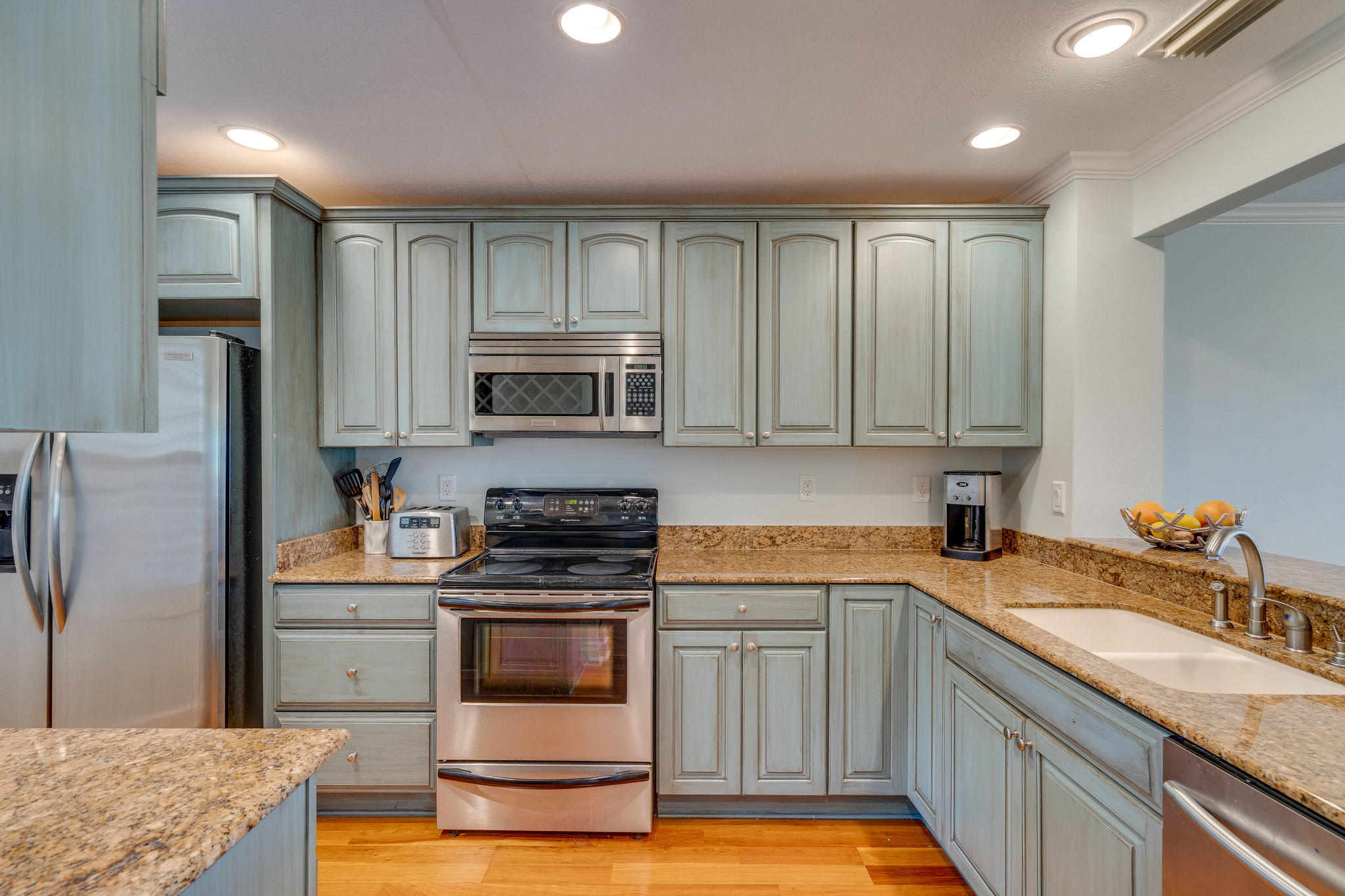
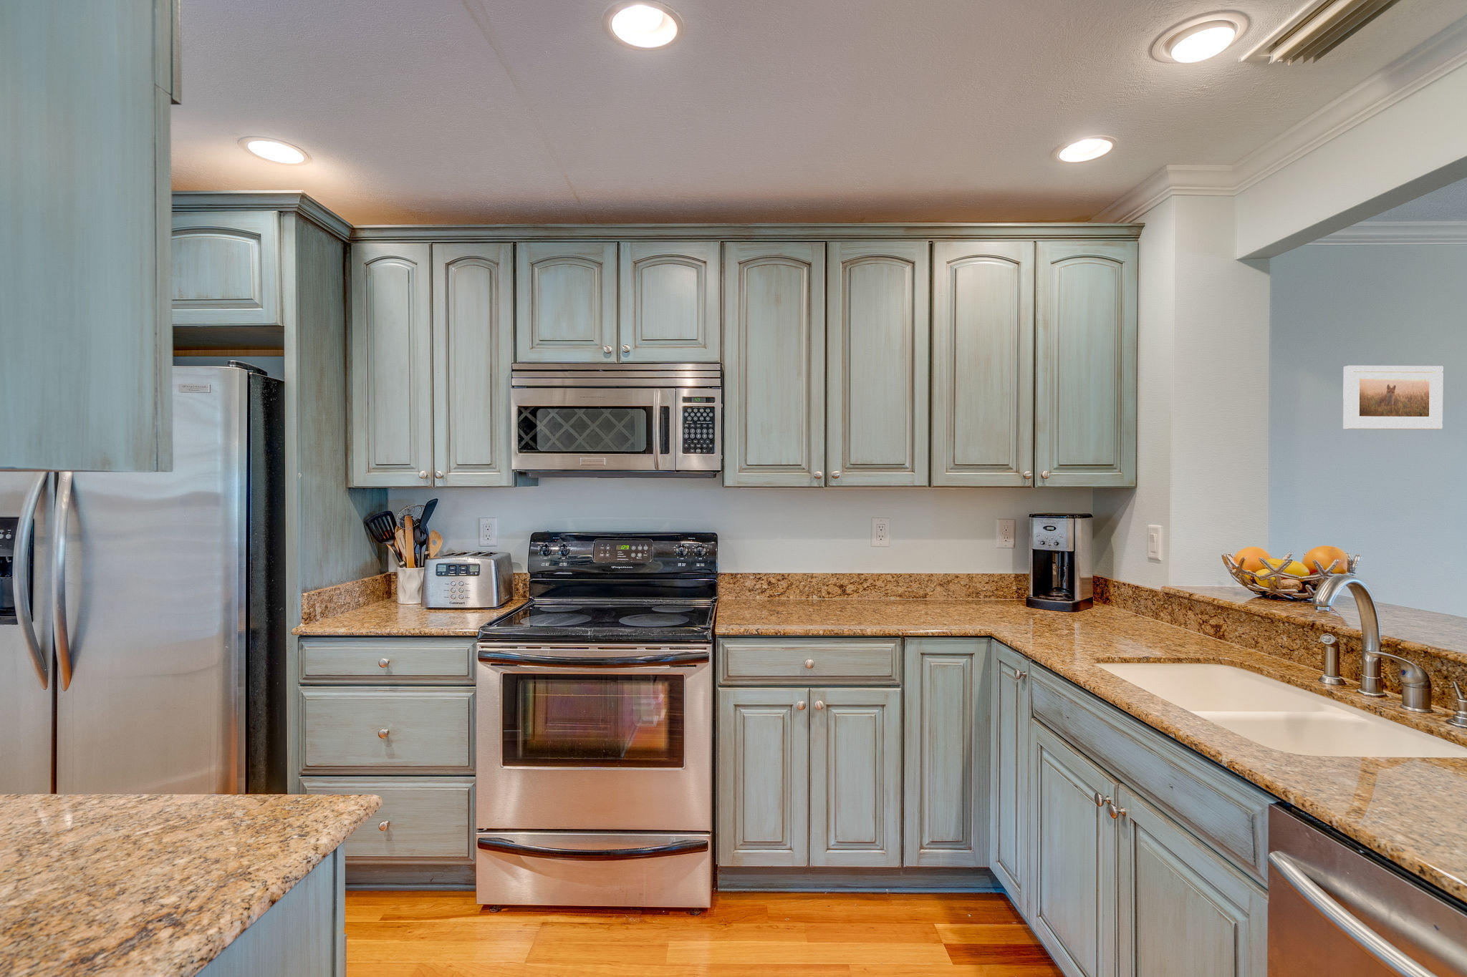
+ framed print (1393, 397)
